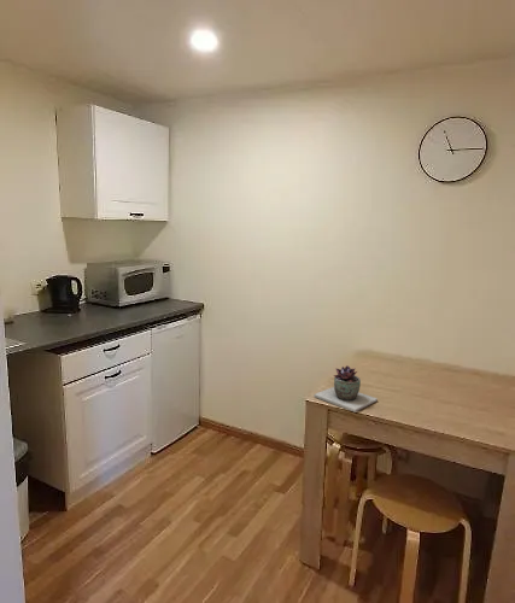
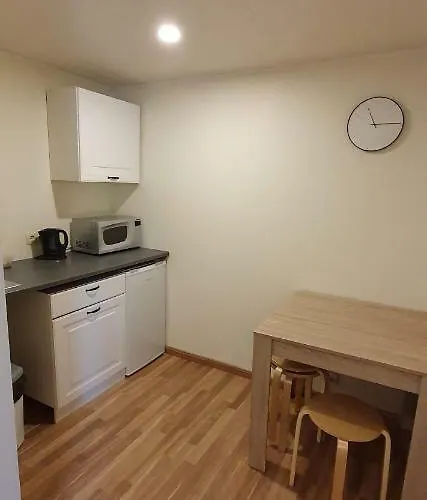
- succulent plant (346, 382)
